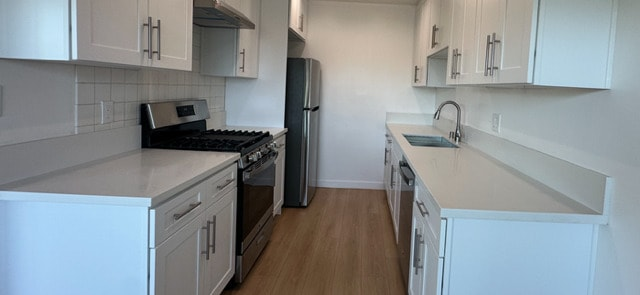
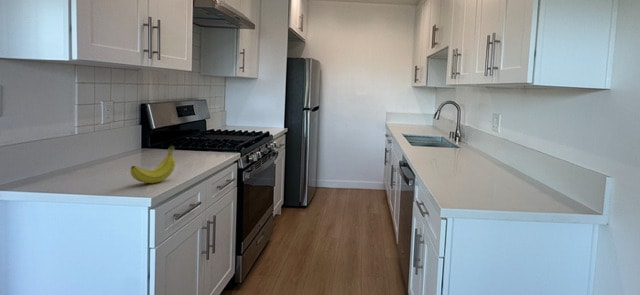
+ fruit (155, 168)
